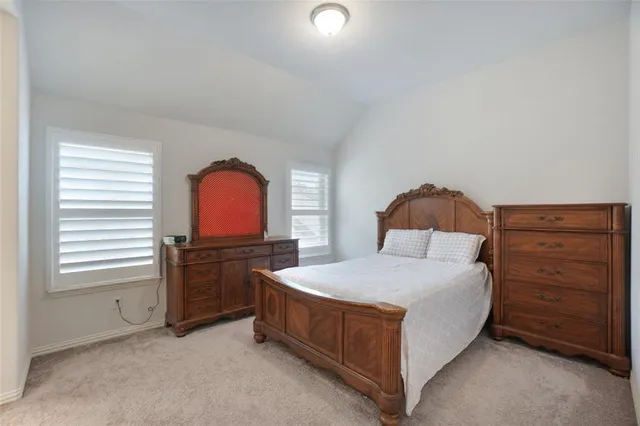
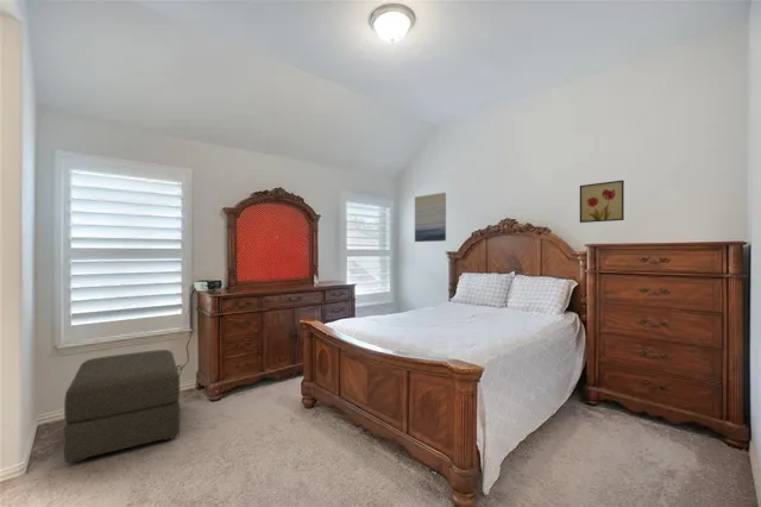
+ wall art (429, 218)
+ wall art (600, 202)
+ ottoman (127, 395)
